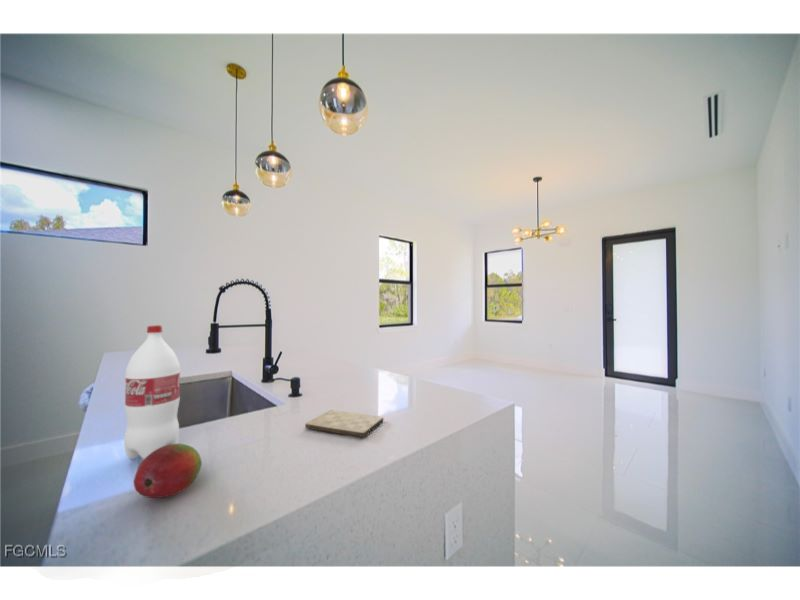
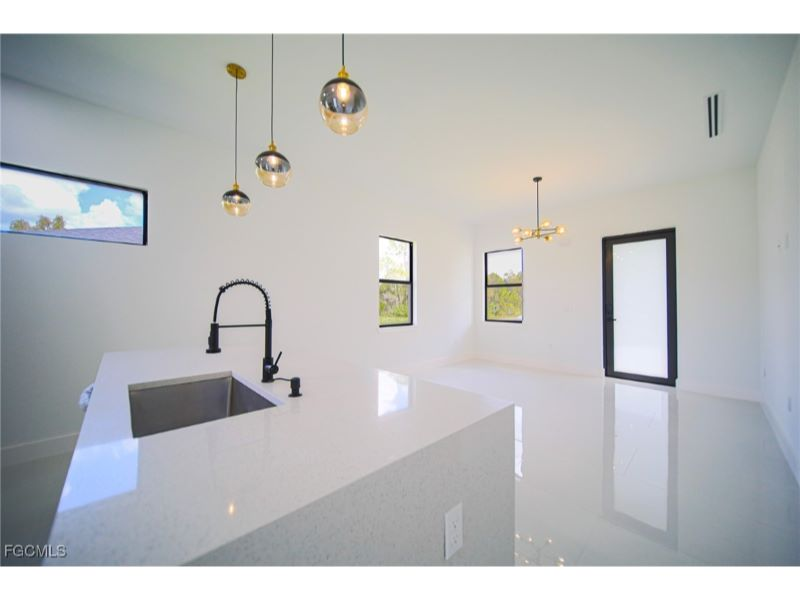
- fruit (170, 467)
- bottle (153, 389)
- cutting board (345, 422)
